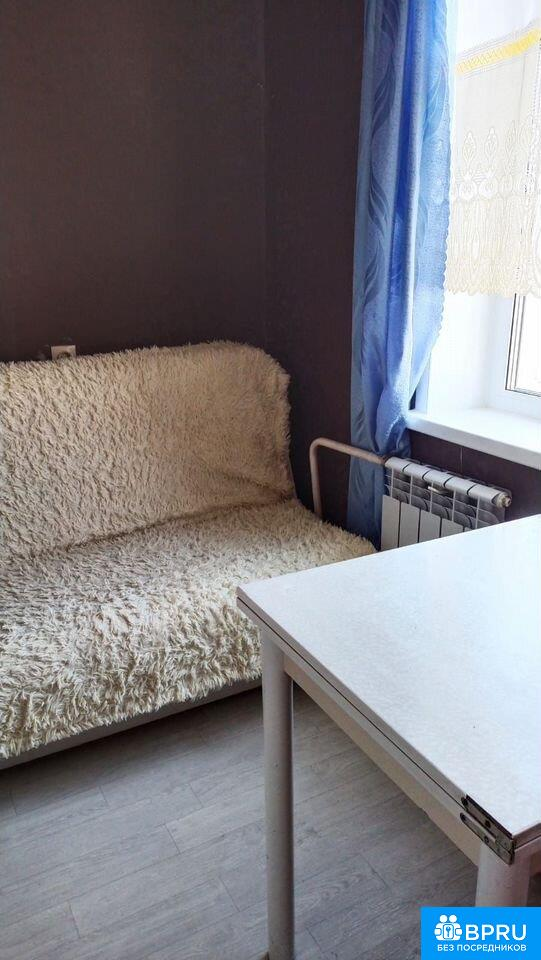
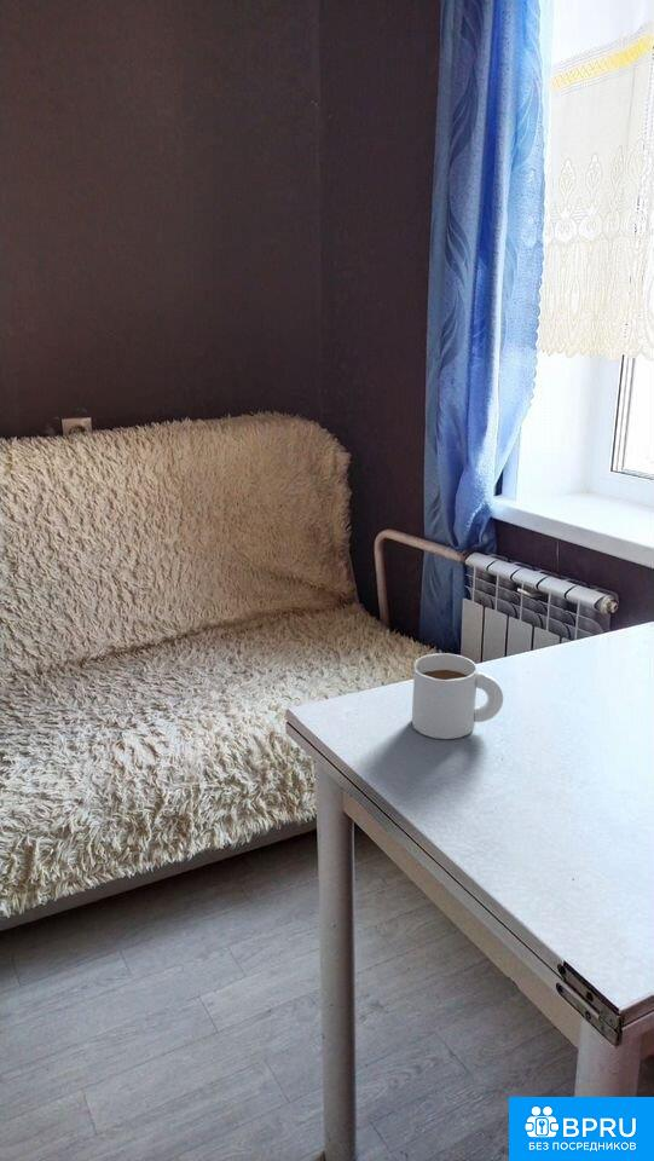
+ mug (457, 695)
